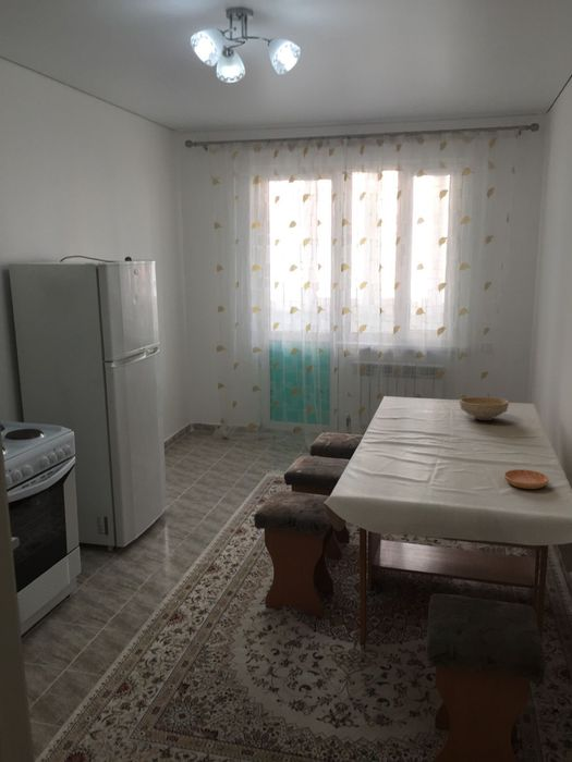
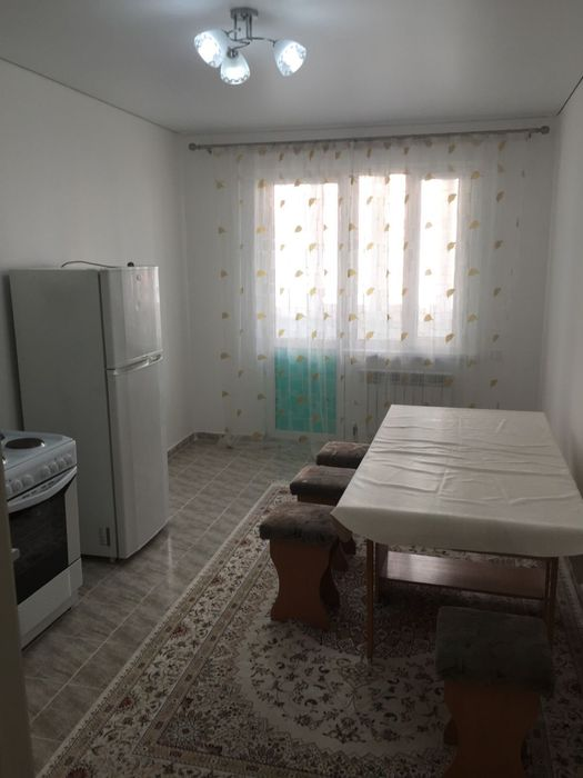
- bowl (483, 409)
- saucer (525, 479)
